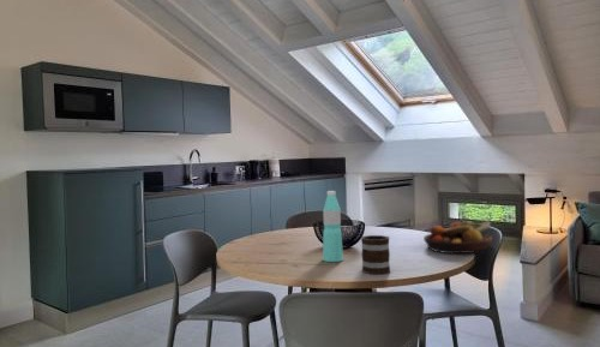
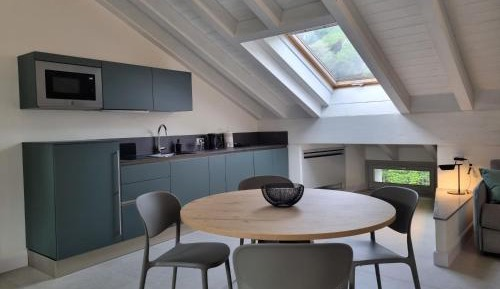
- mug (373, 252)
- water bottle (331, 225)
- fruit bowl (457, 233)
